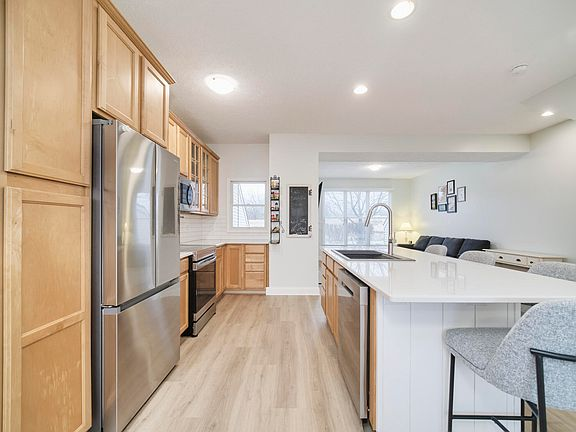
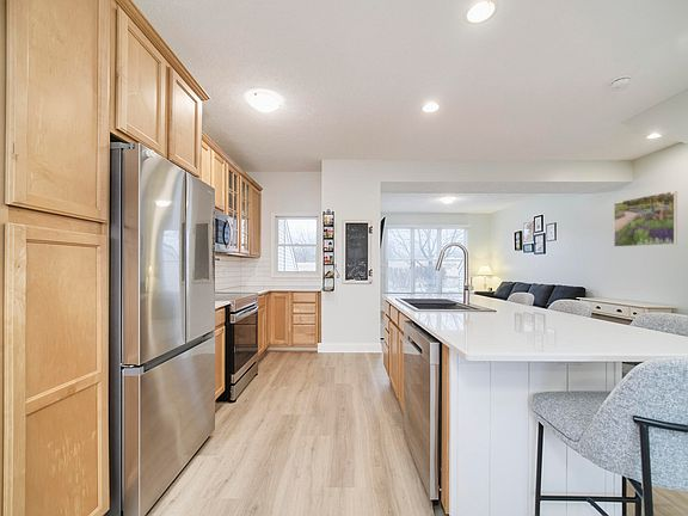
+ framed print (641, 221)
